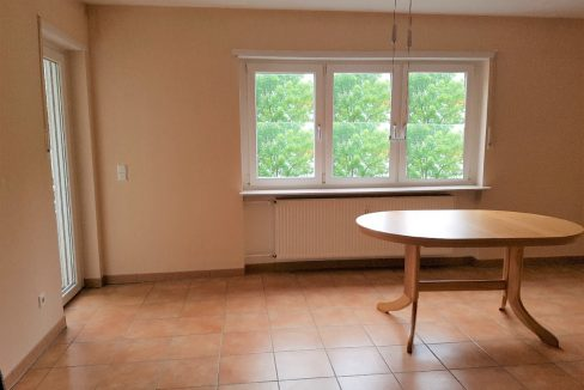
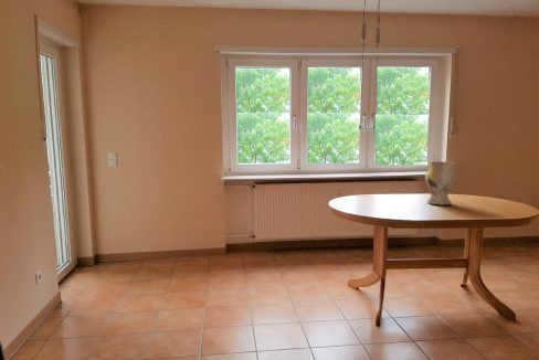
+ vase (440, 182)
